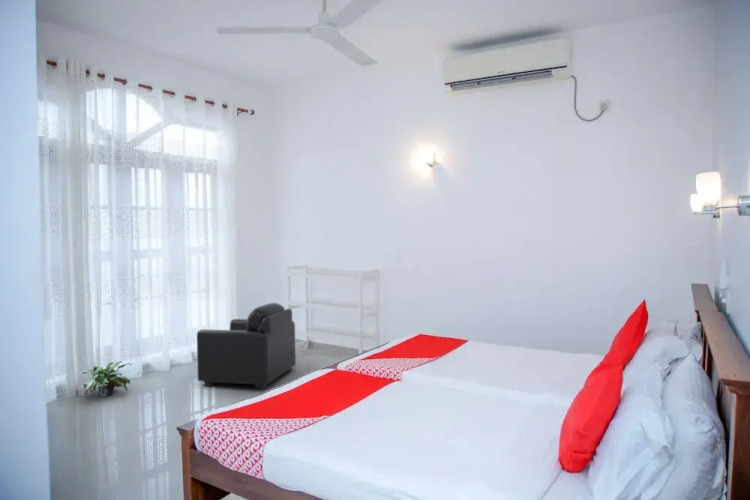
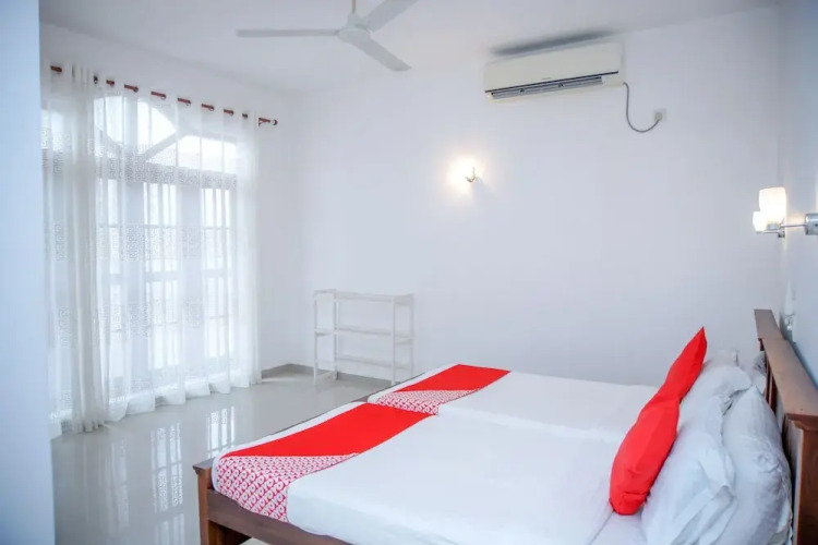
- armchair (248, 340)
- potted plant (105, 378)
